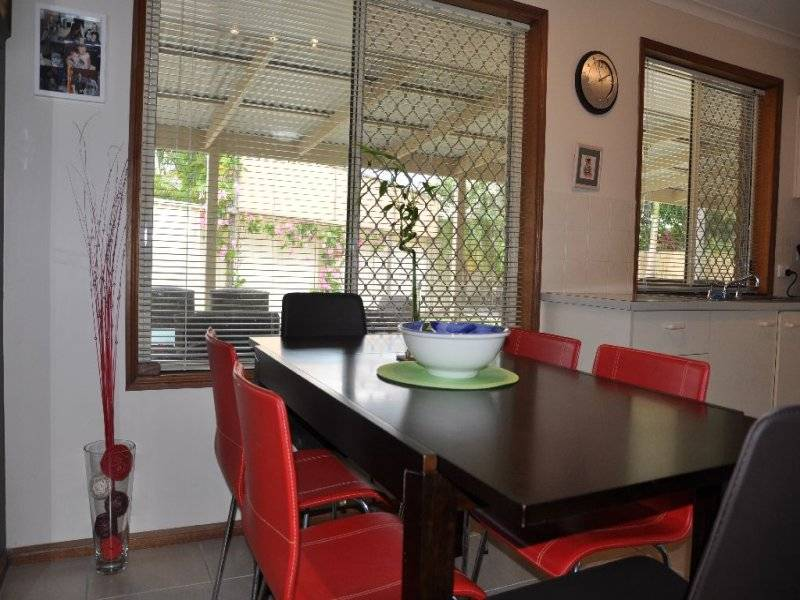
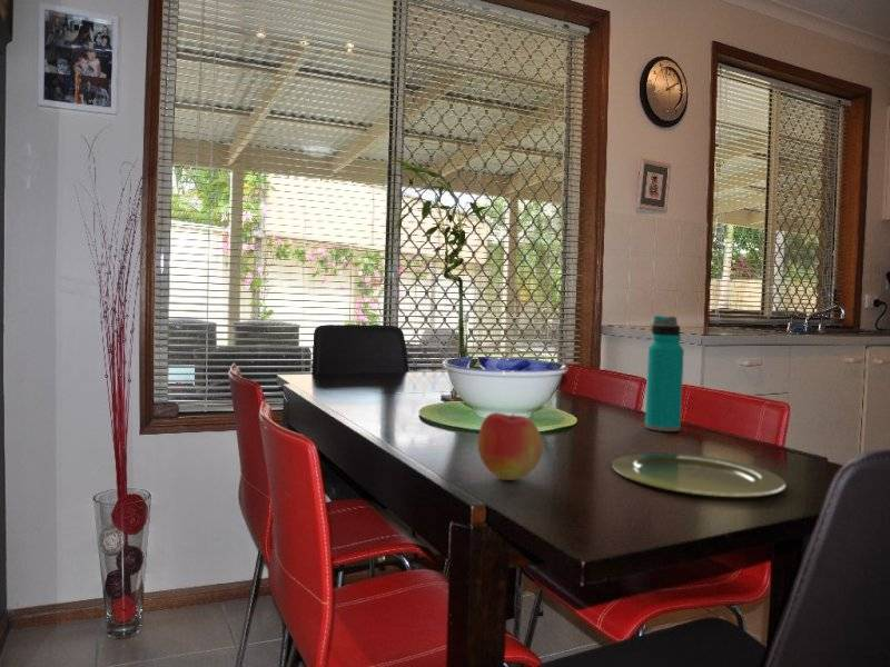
+ water bottle (664, 372)
+ apple (510, 446)
+ plate (694, 472)
